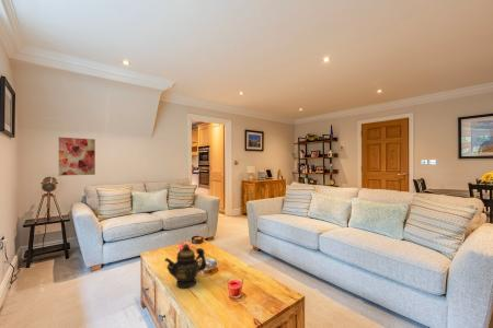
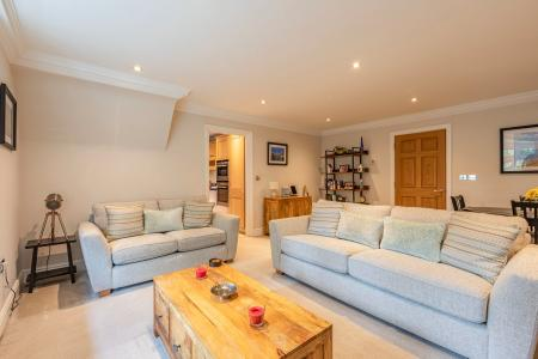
- teapot (186, 263)
- wall art (77, 156)
